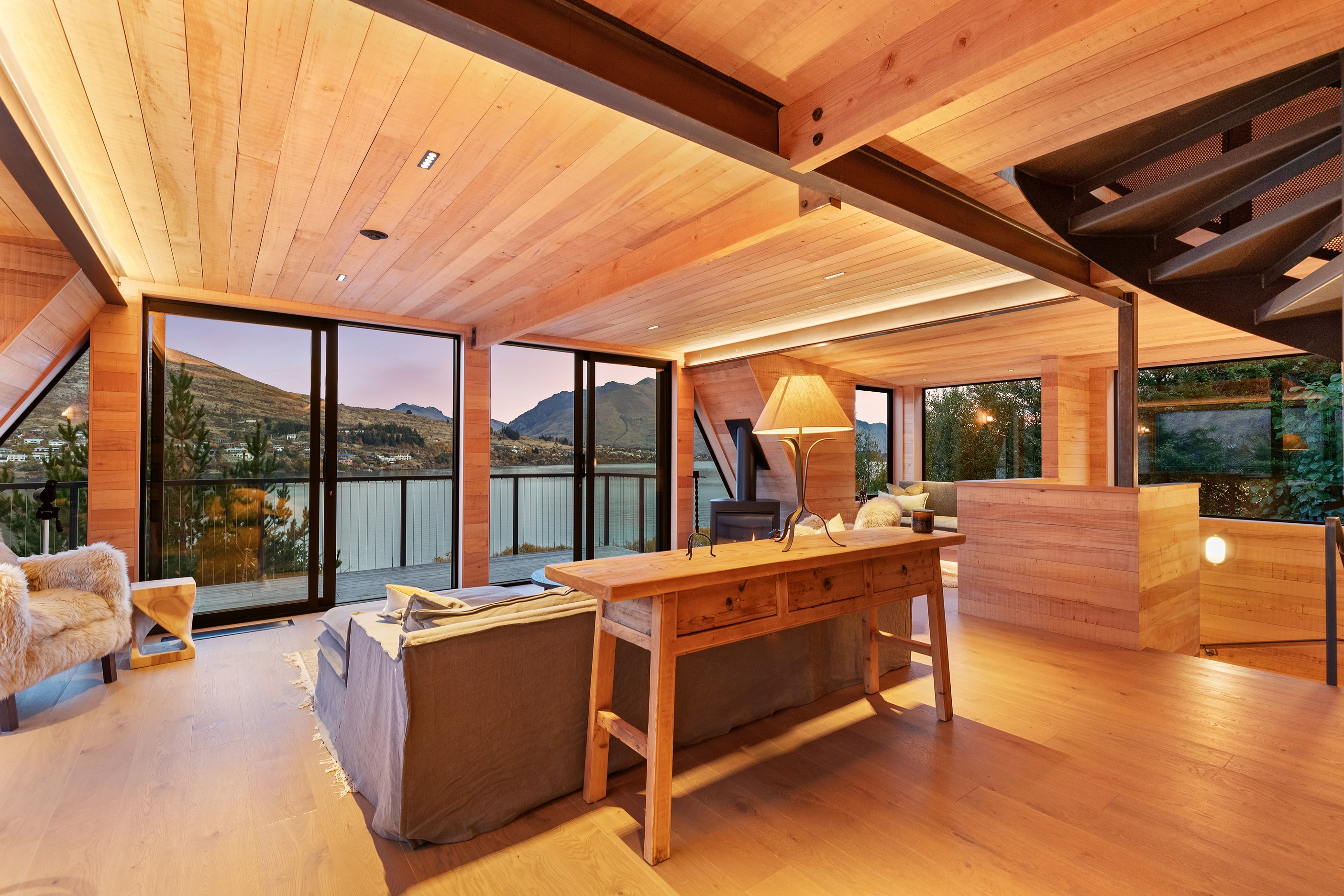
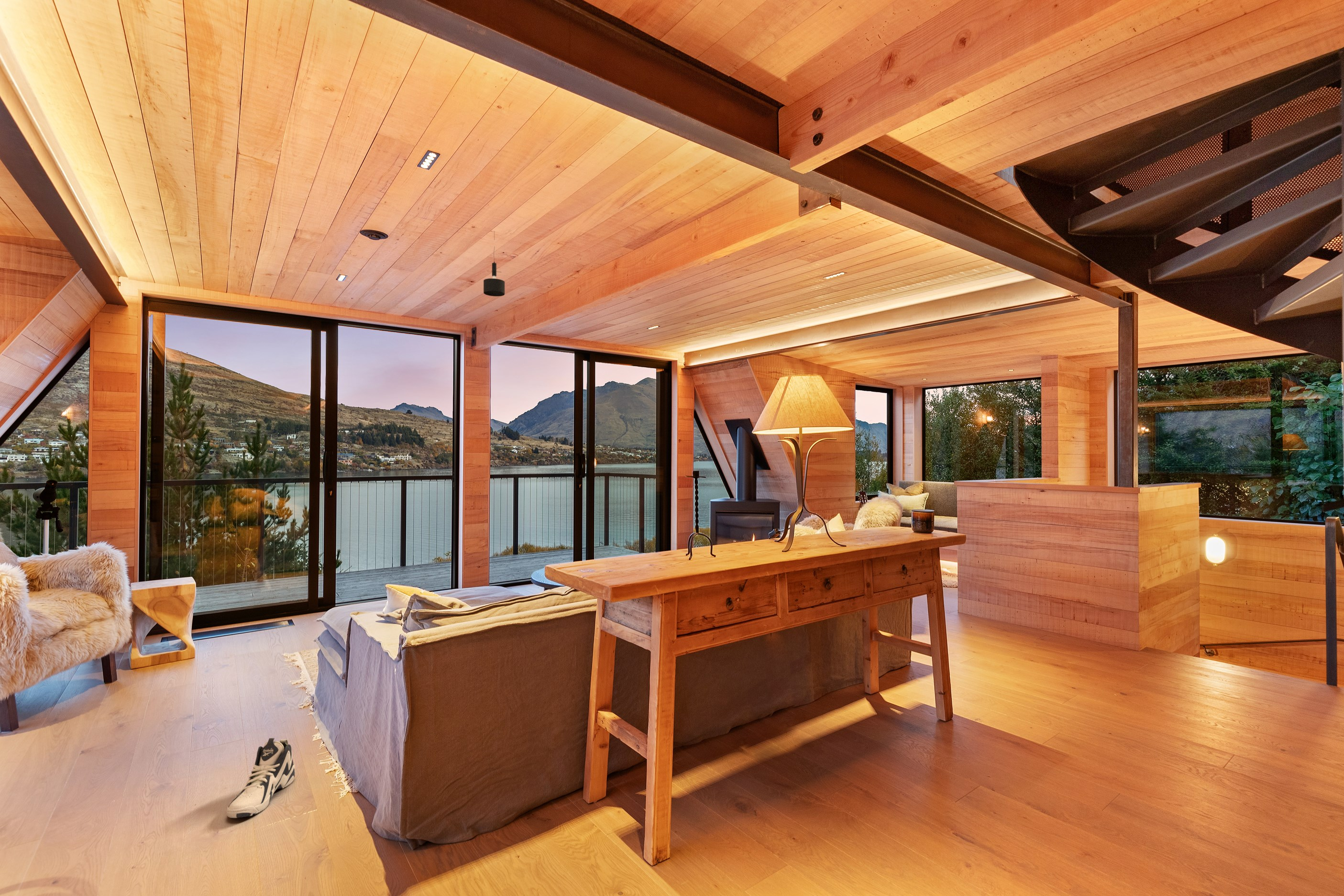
+ pendant light (494, 262)
+ sneaker (262, 771)
